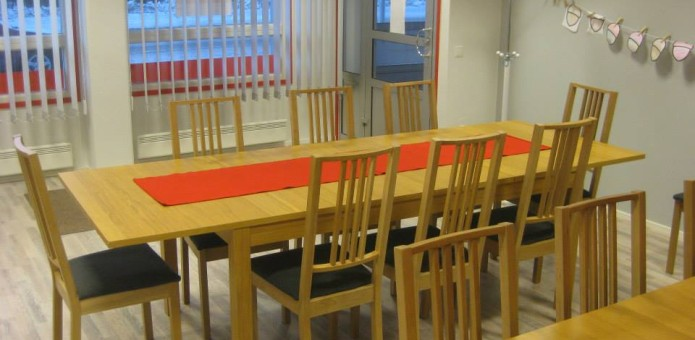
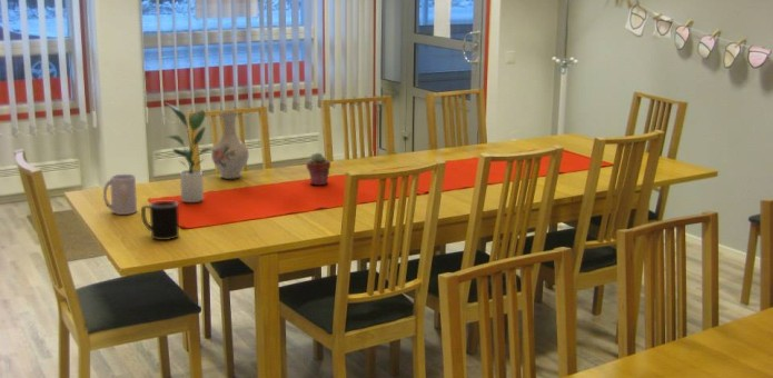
+ vase (229, 145)
+ potted plant (192, 151)
+ potted succulent (318, 168)
+ mug (159, 219)
+ mug (119, 193)
